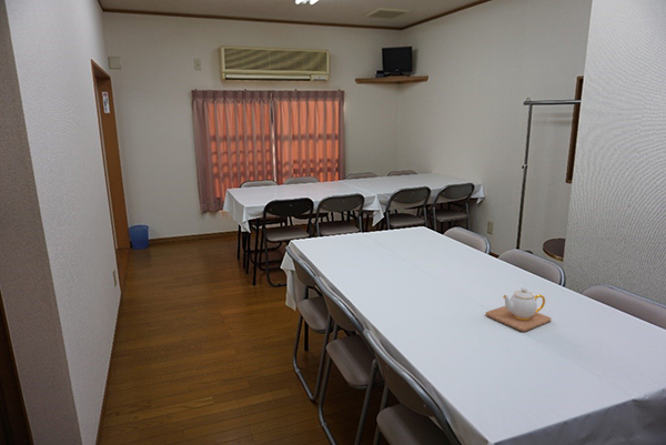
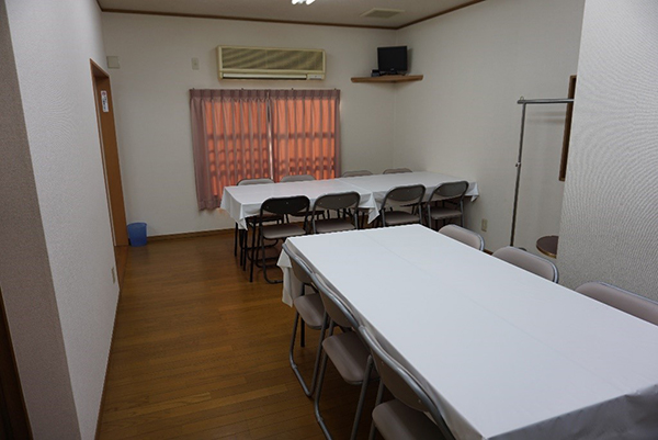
- teapot (518, 302)
